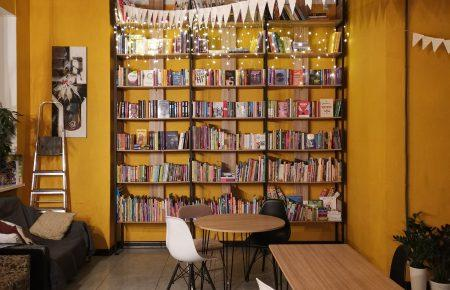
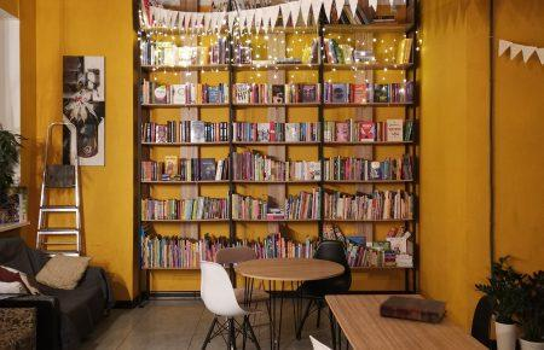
+ book (413, 308)
